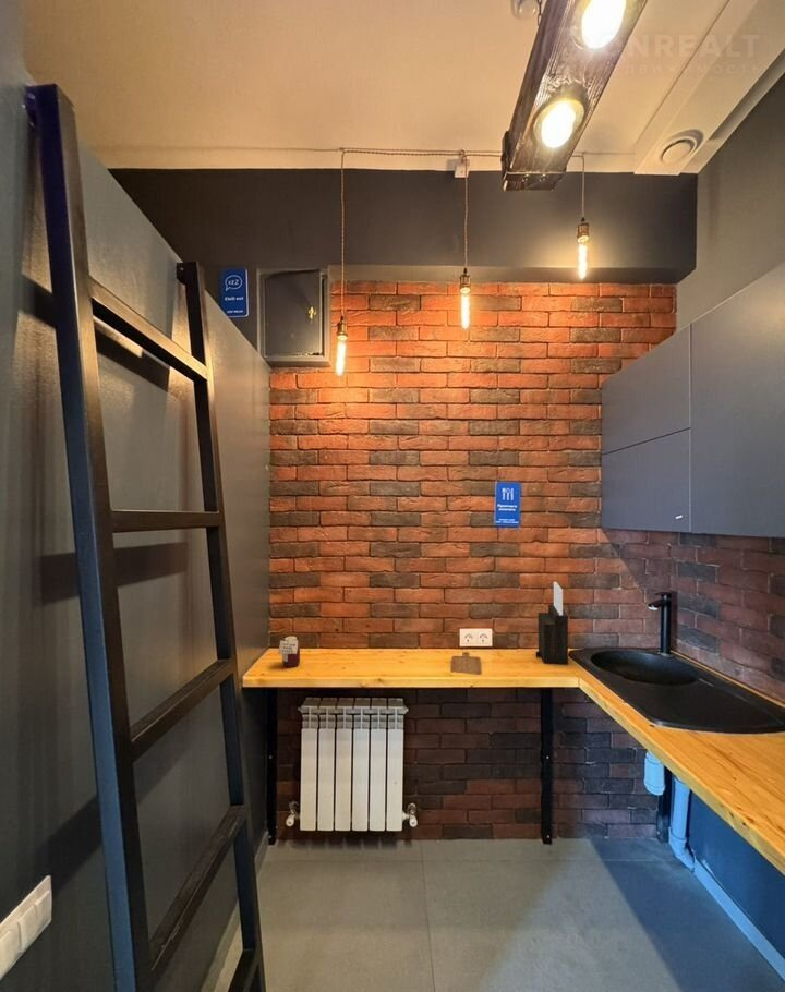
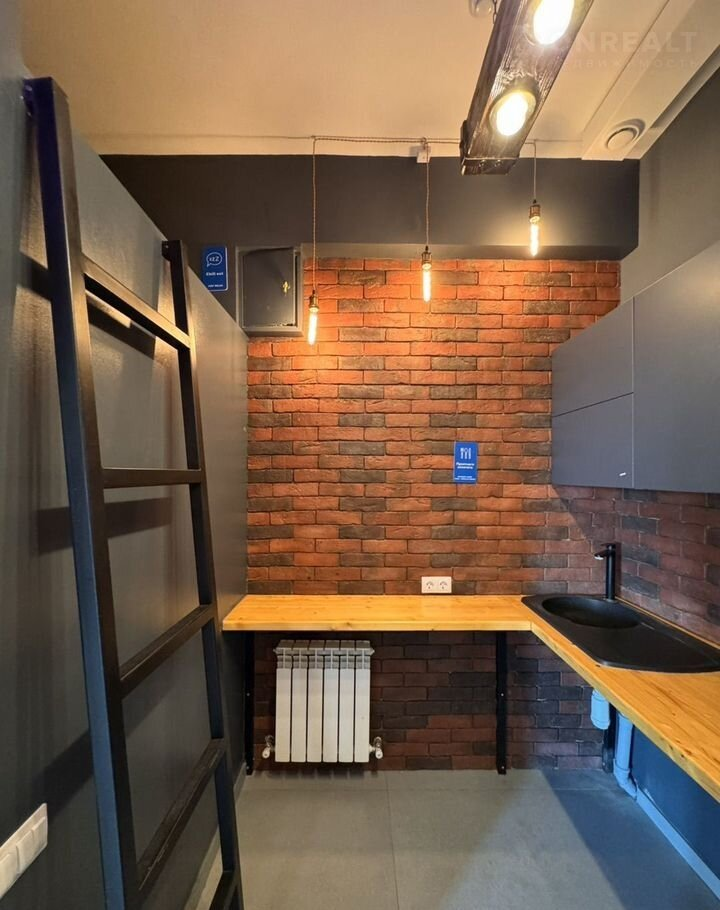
- chopping board (466, 663)
- knife block (550, 621)
- jar (290, 652)
